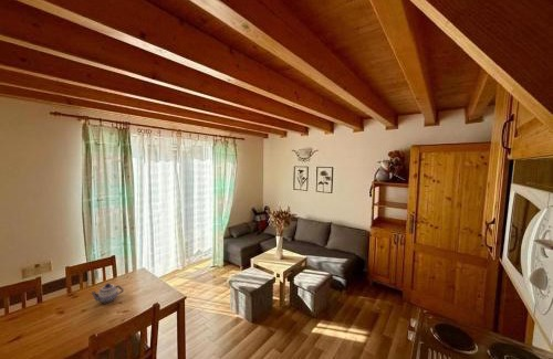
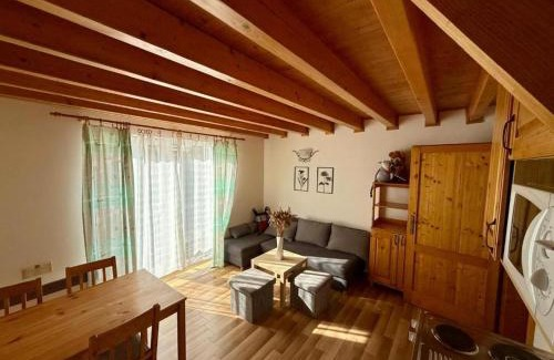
- teapot (107, 292)
